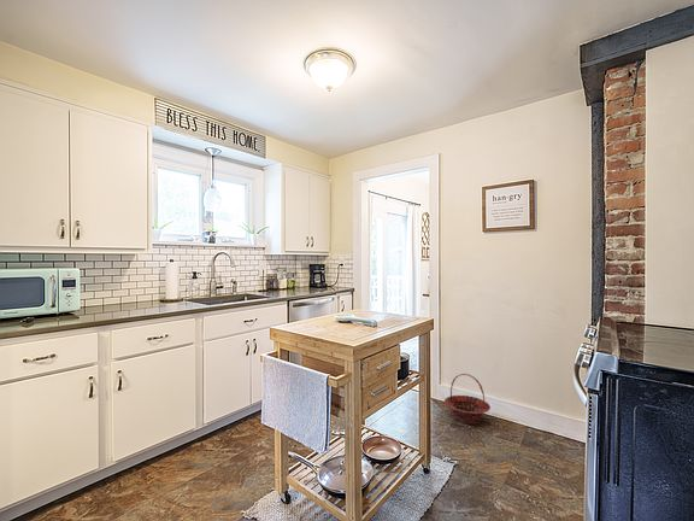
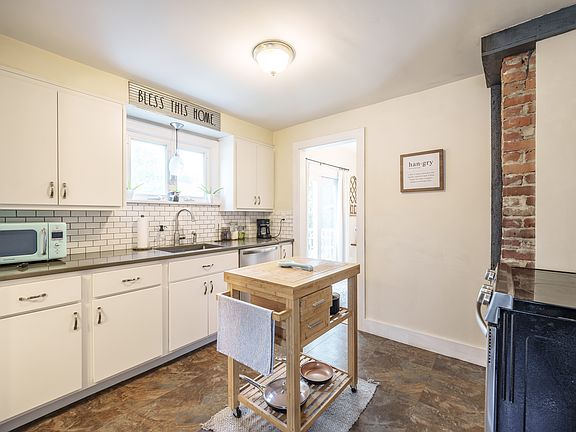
- basket (466, 396)
